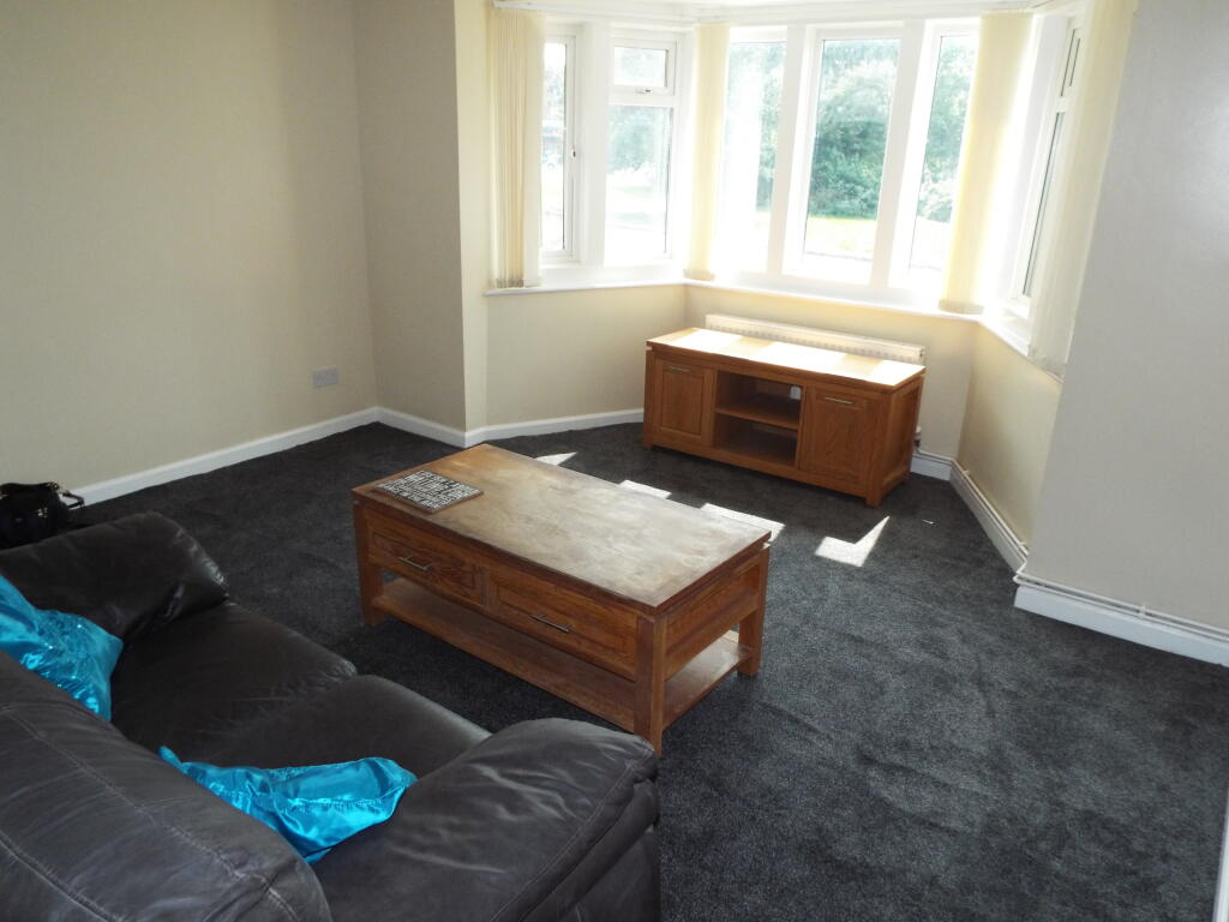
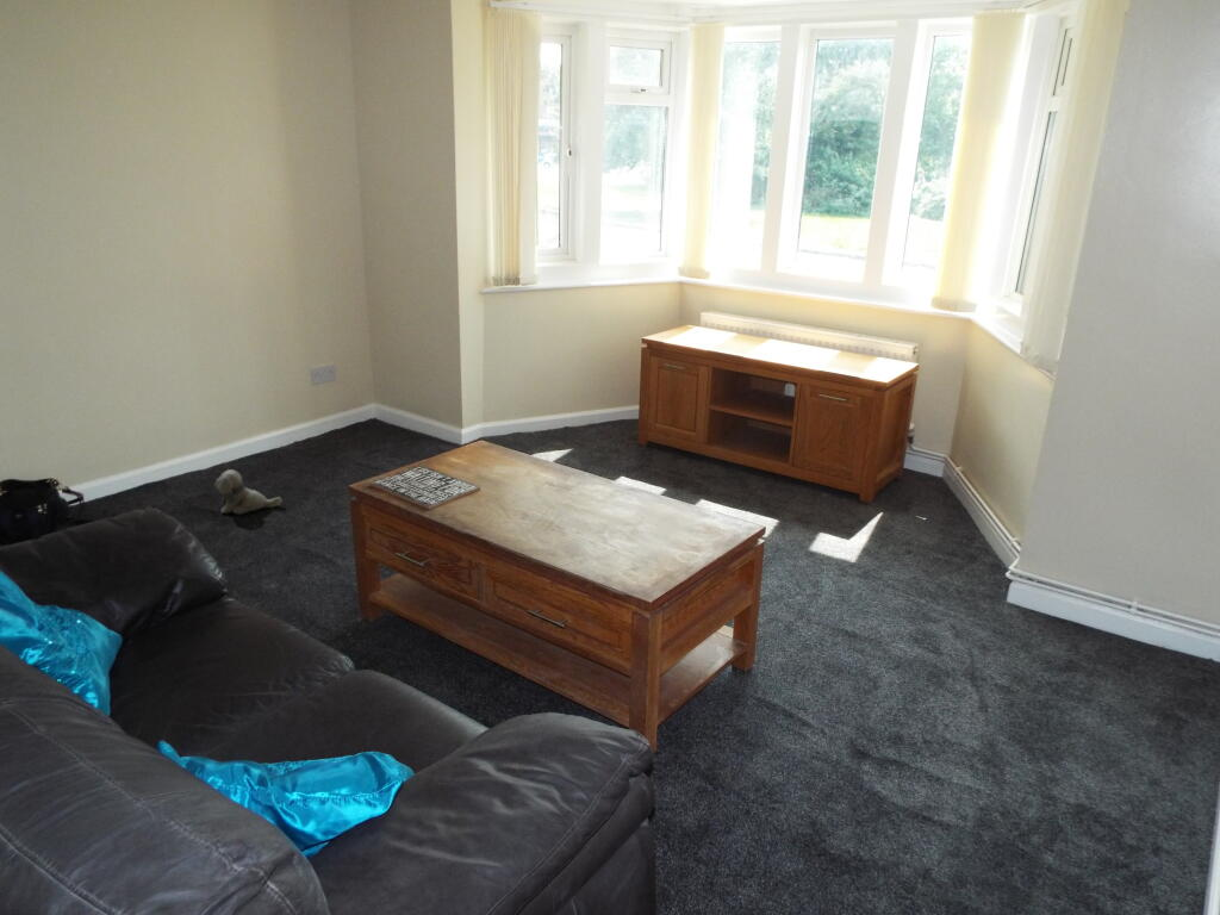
+ plush toy (245, 490)
